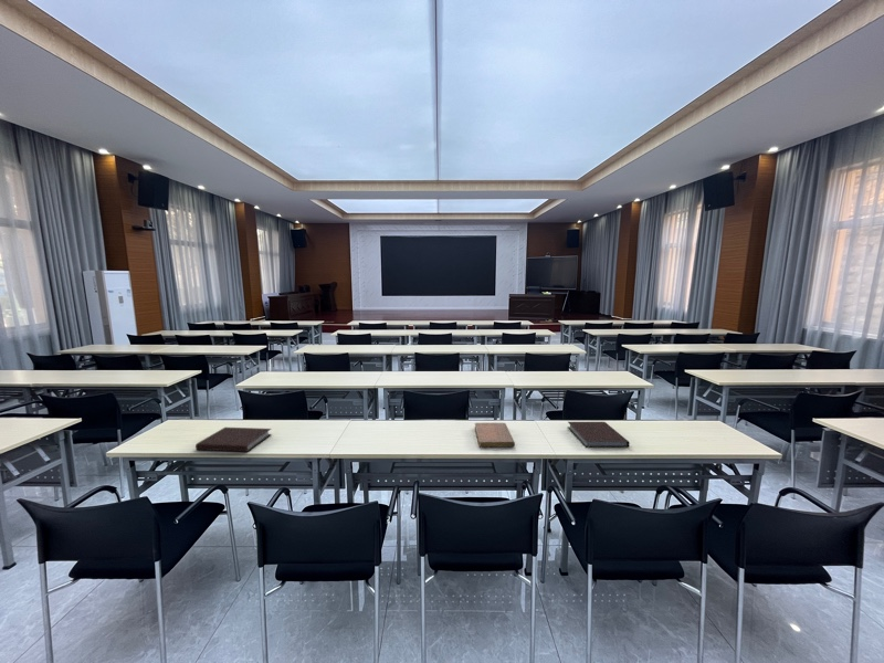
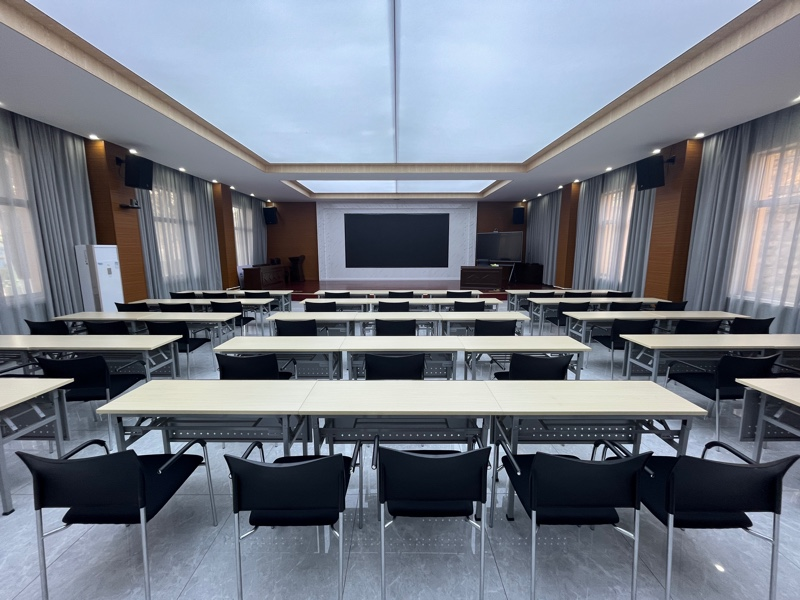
- notebook (596, 433)
- notebook (235, 439)
- notebook (493, 433)
